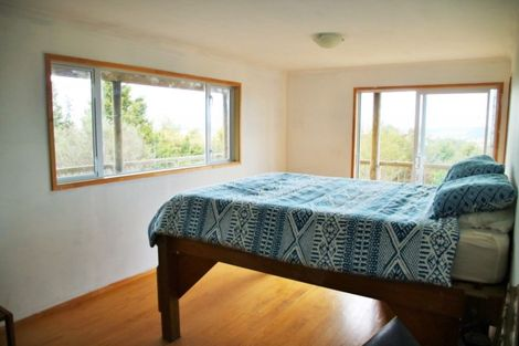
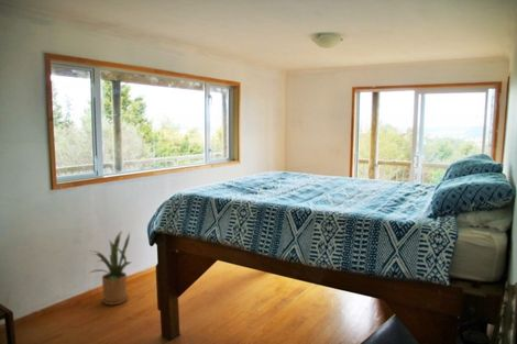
+ house plant (110, 268)
